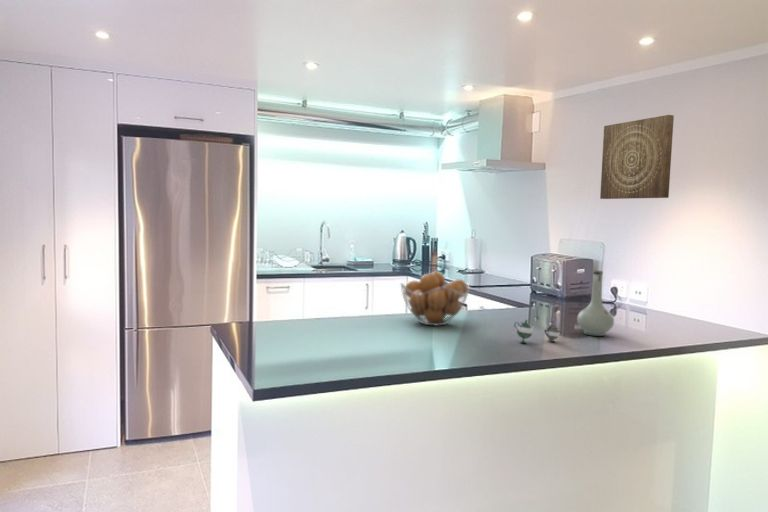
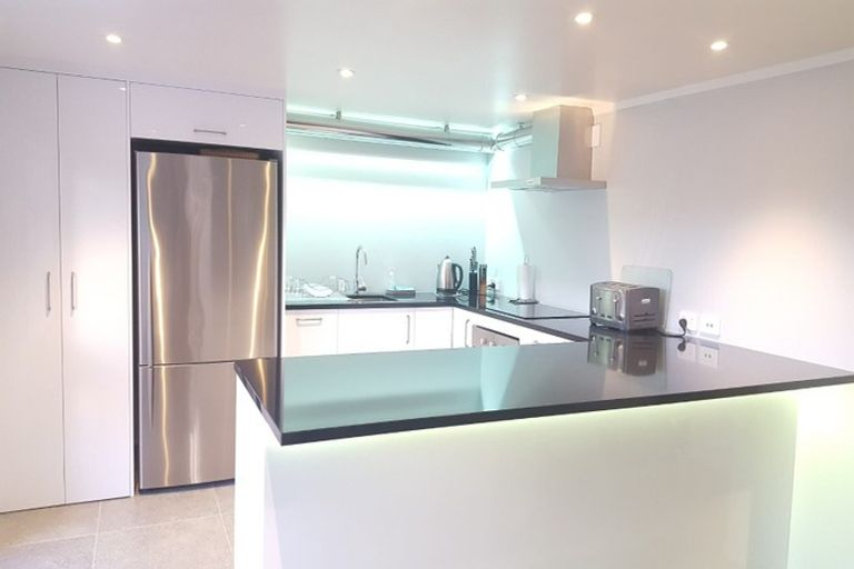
- fruit basket (434, 297)
- teapot (532, 330)
- vase (596, 302)
- wall art (634, 159)
